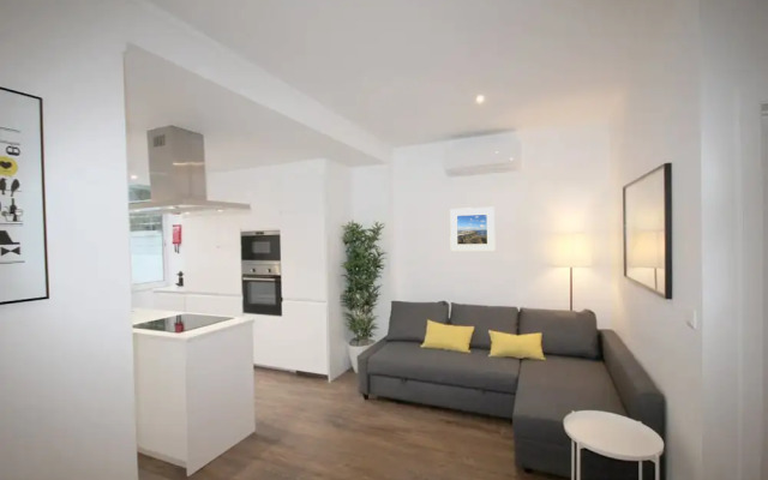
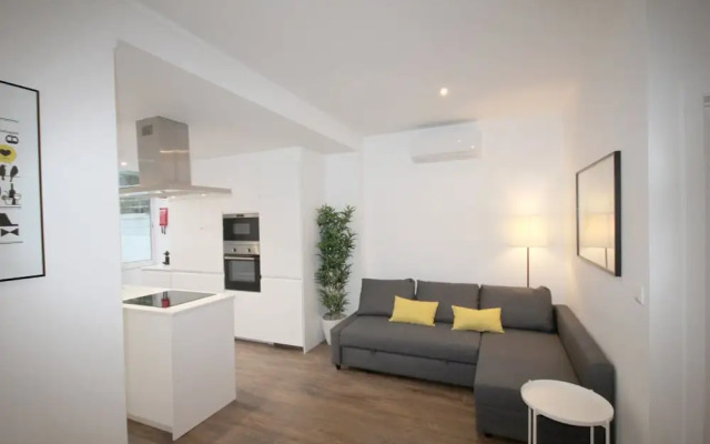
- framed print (472, 229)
